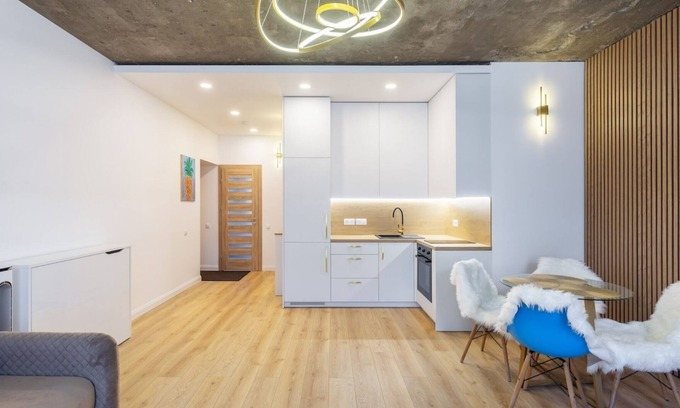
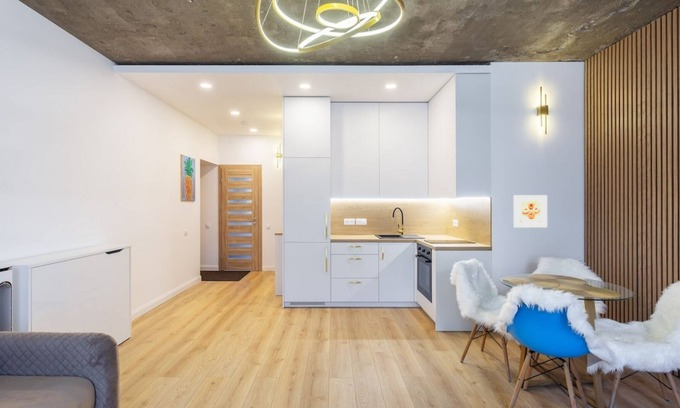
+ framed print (530, 211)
